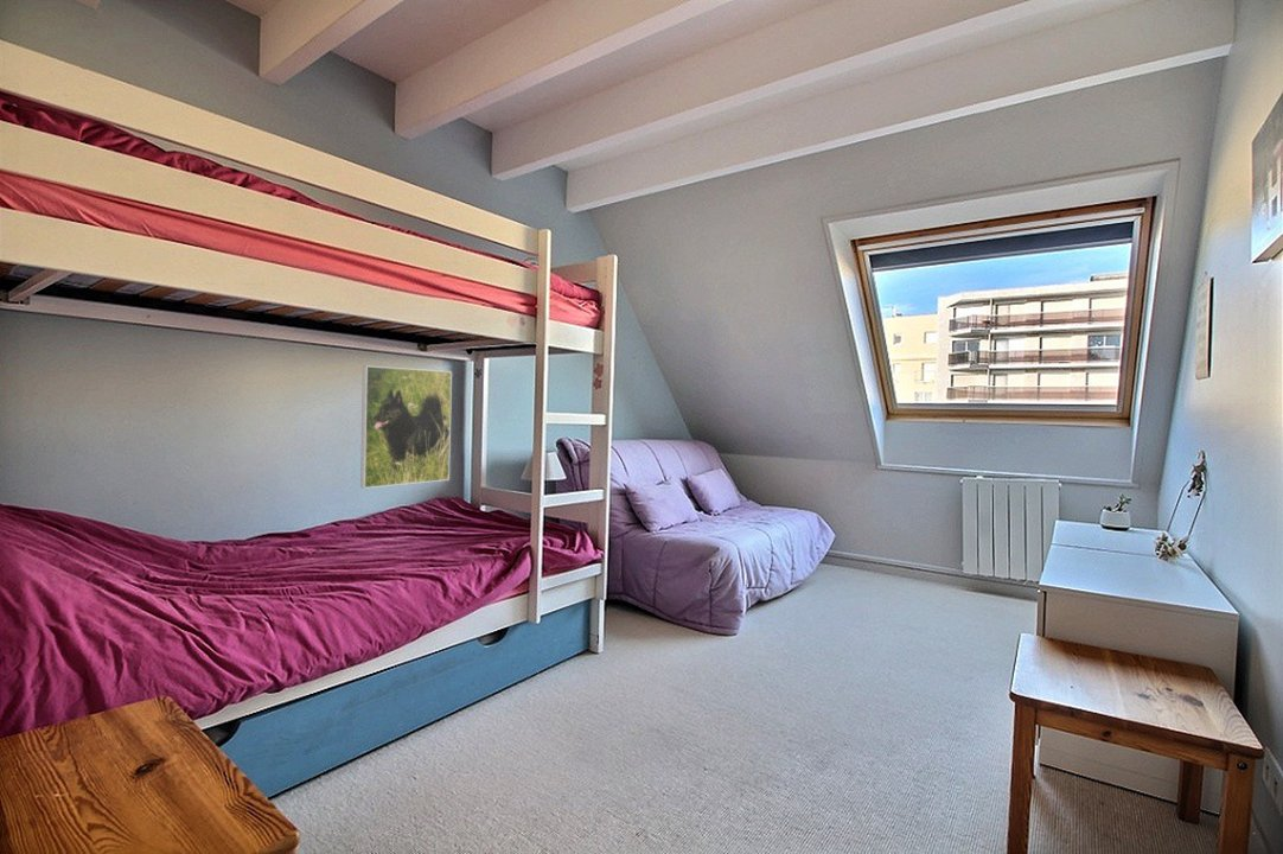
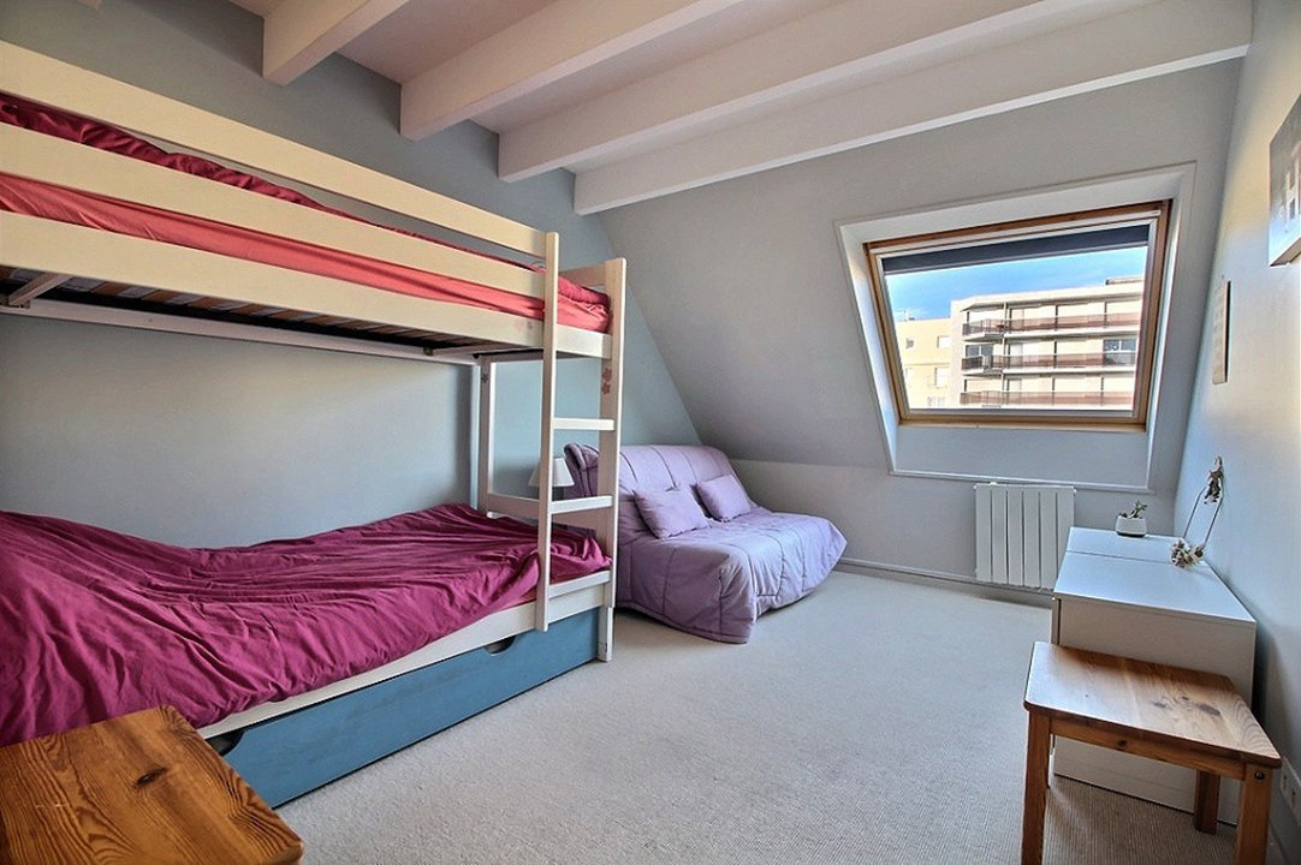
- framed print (408, 426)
